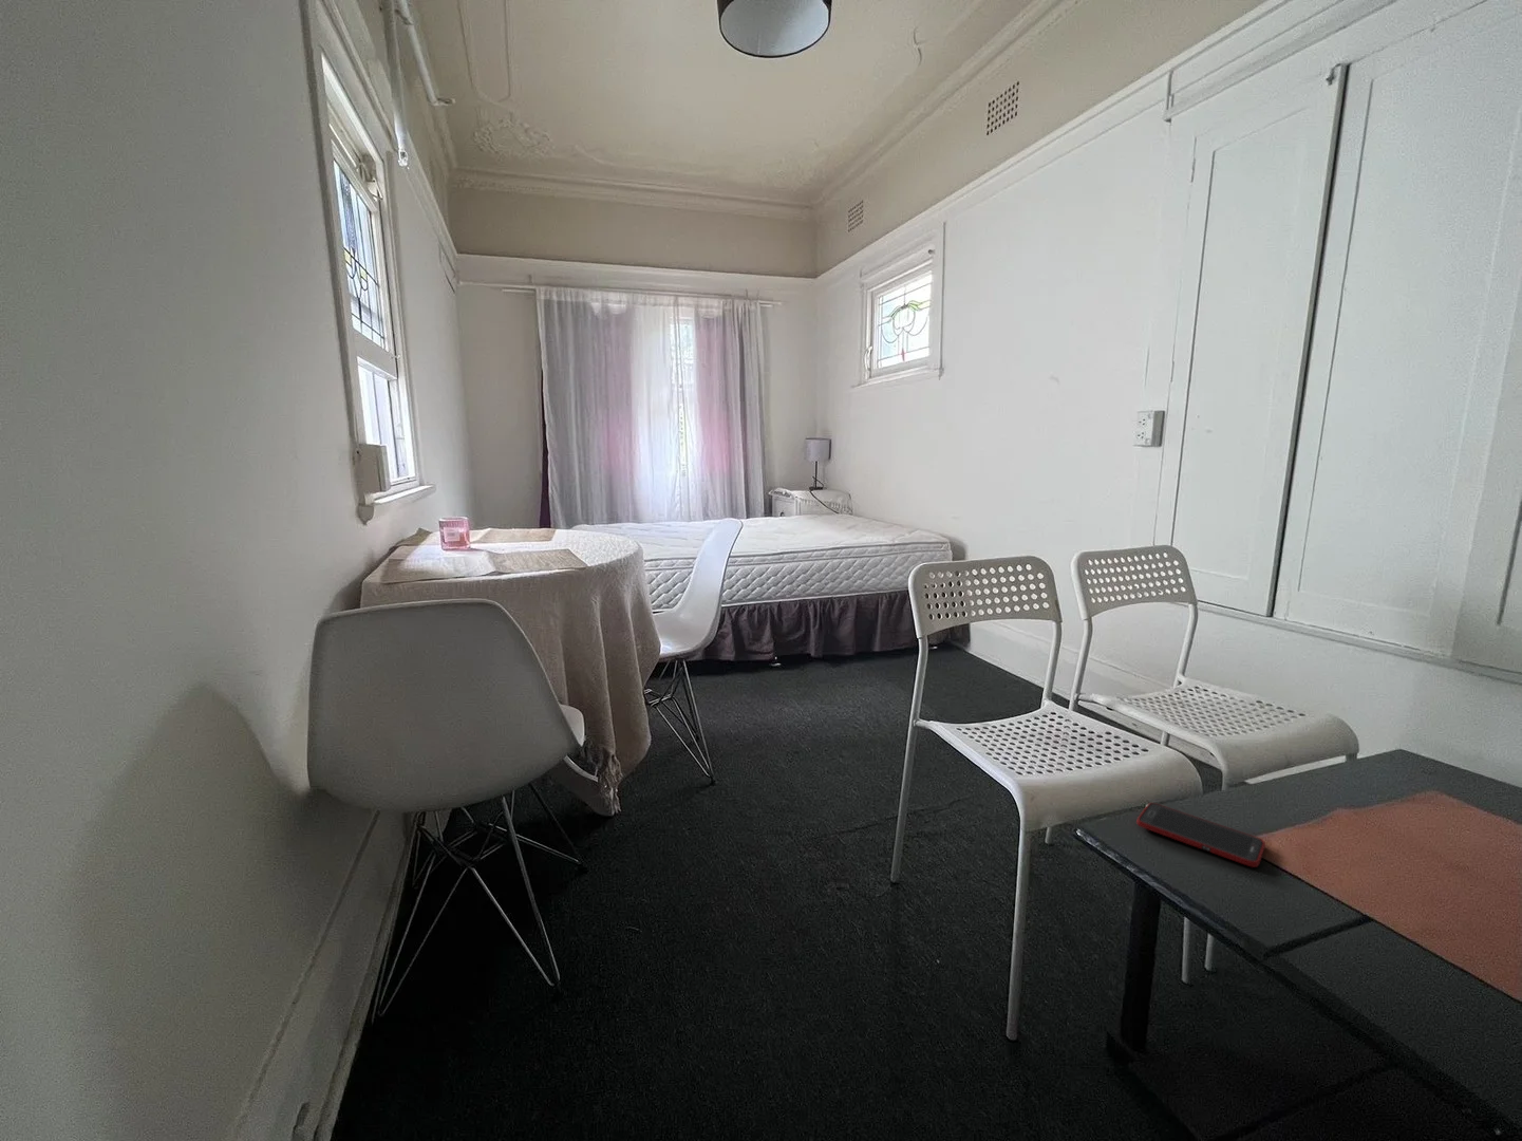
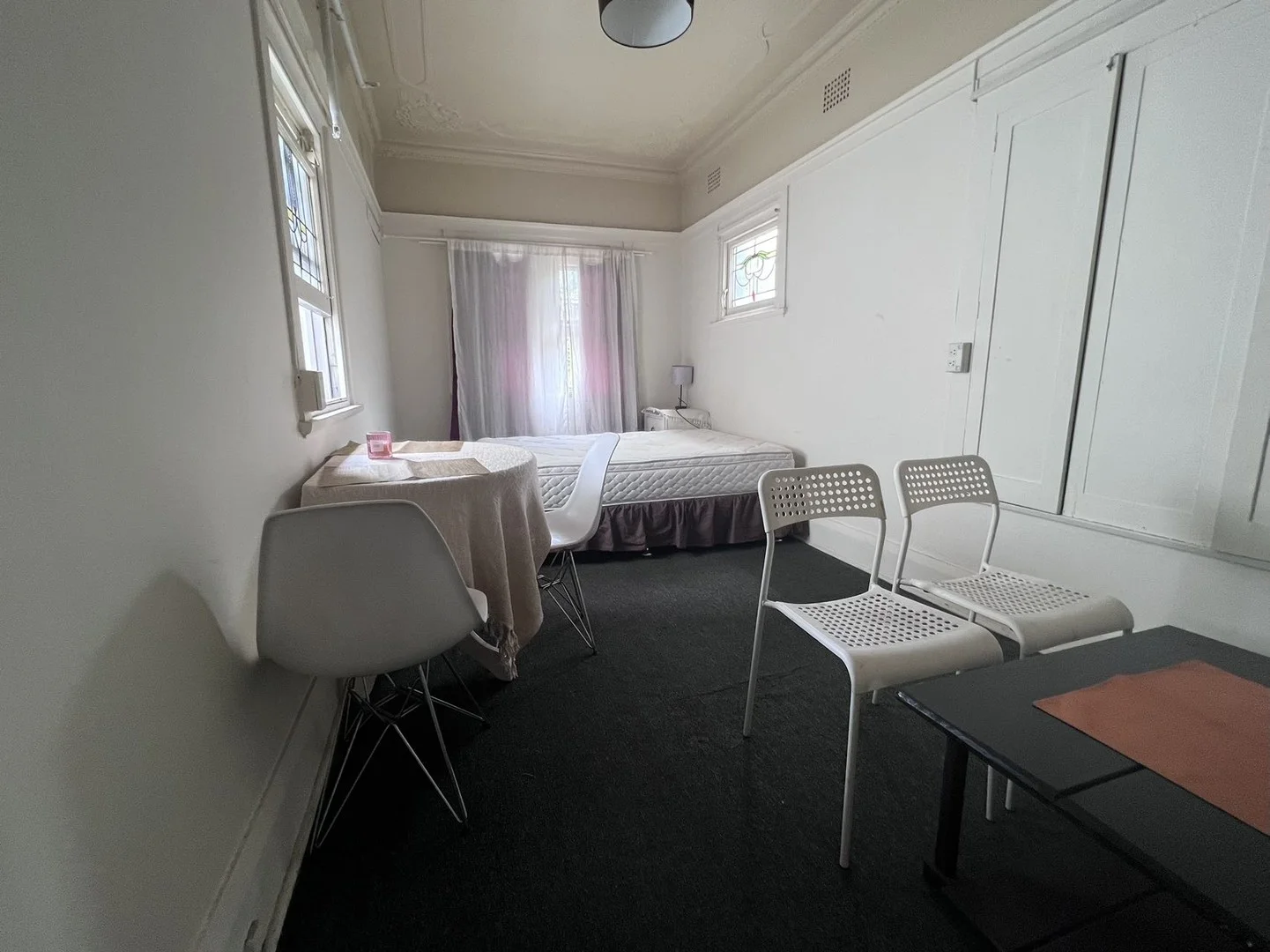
- cell phone (1198, 833)
